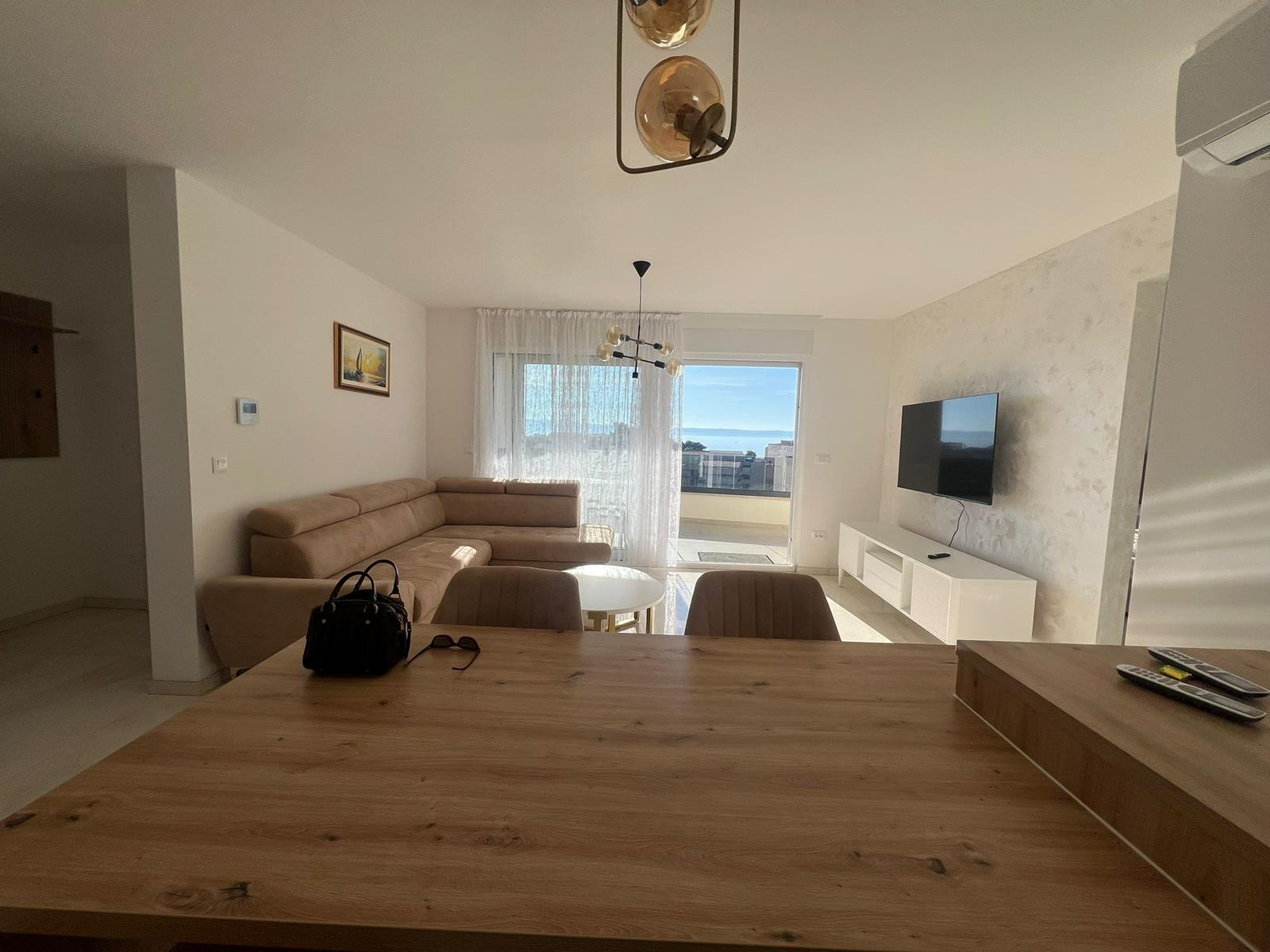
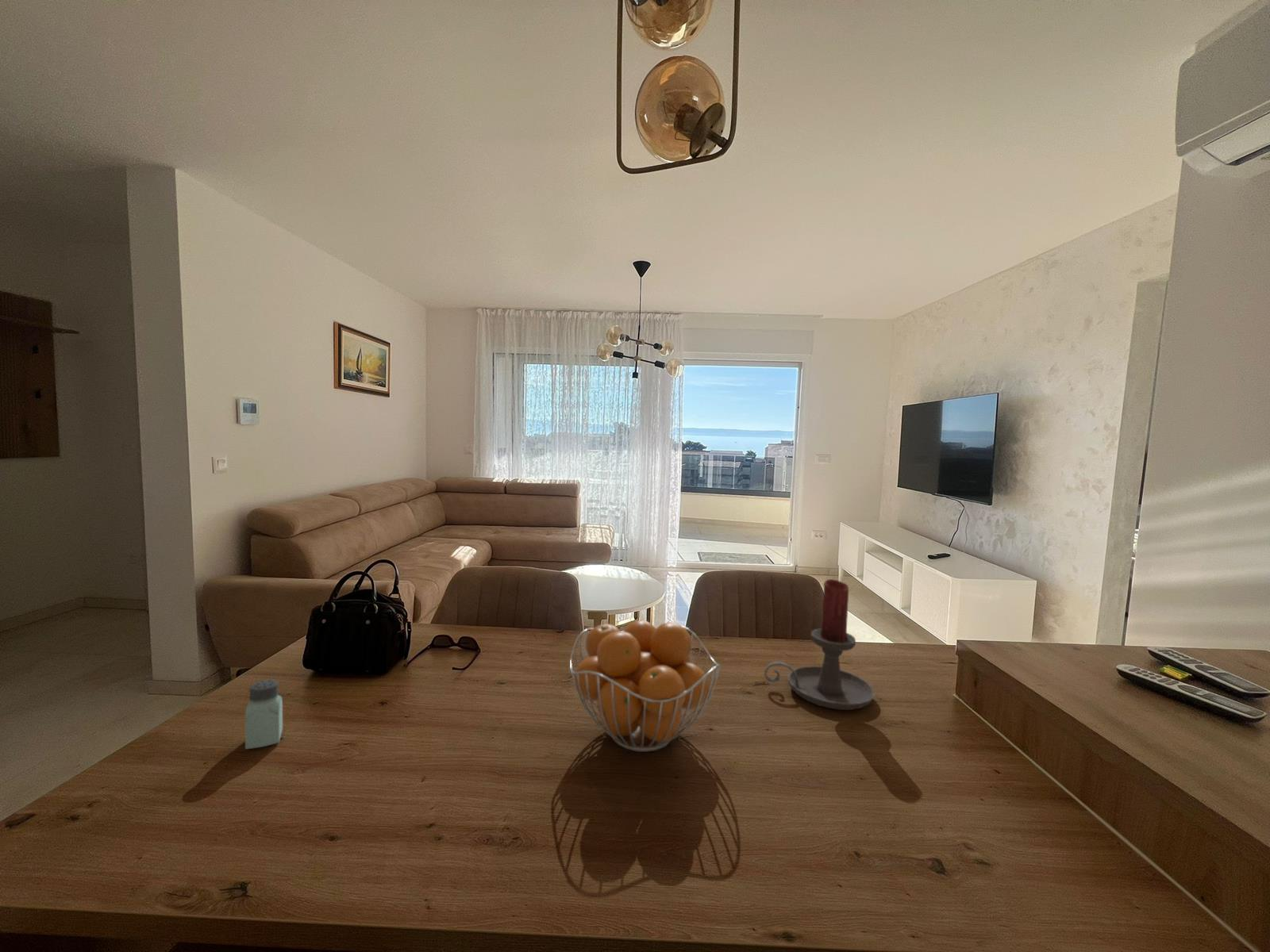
+ candle holder (820, 636)
+ saltshaker (264, 712)
+ fruit basket (644, 679)
